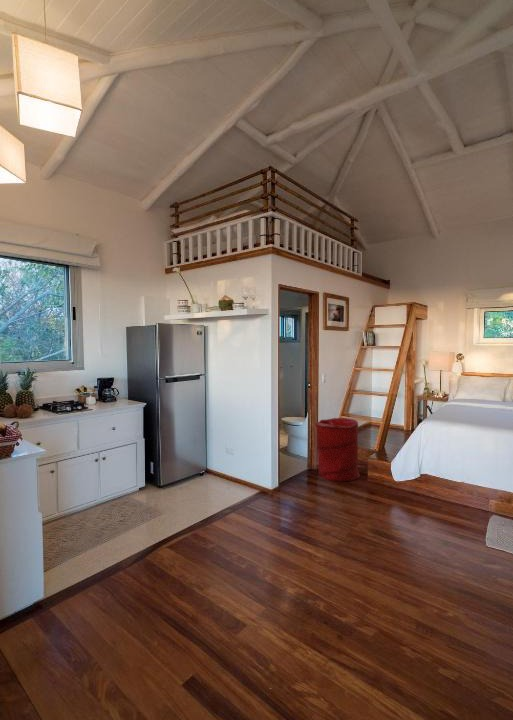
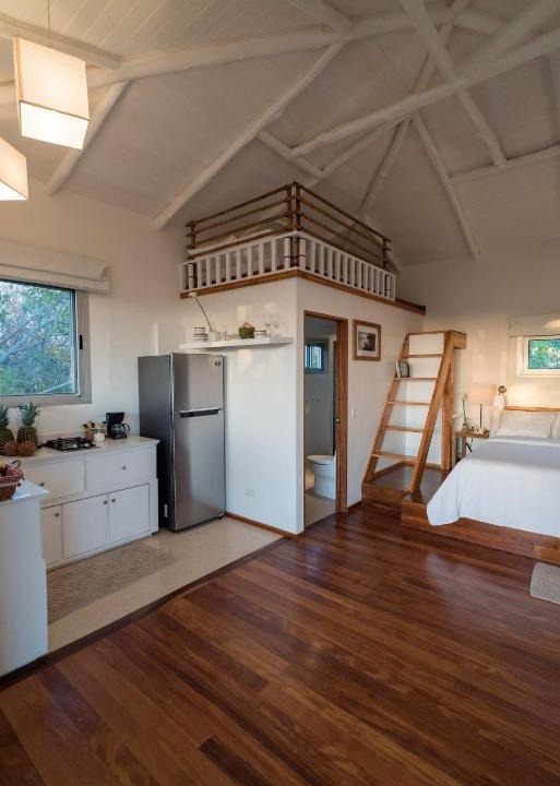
- laundry hamper (336, 447)
